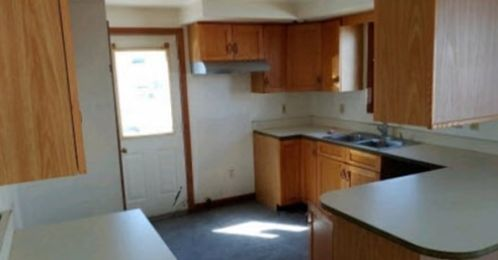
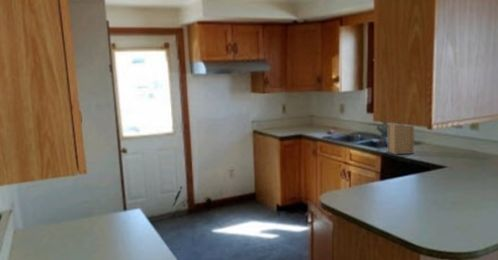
+ architectural model (400, 136)
